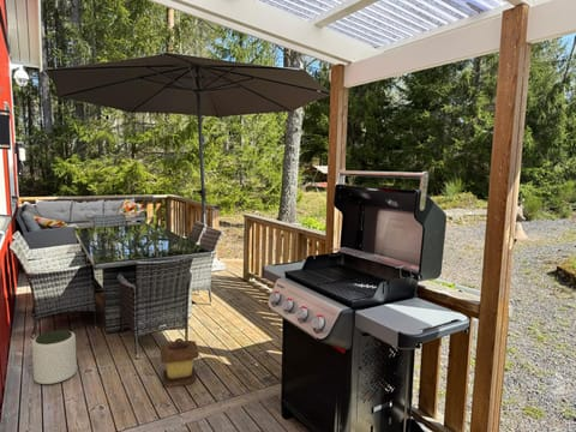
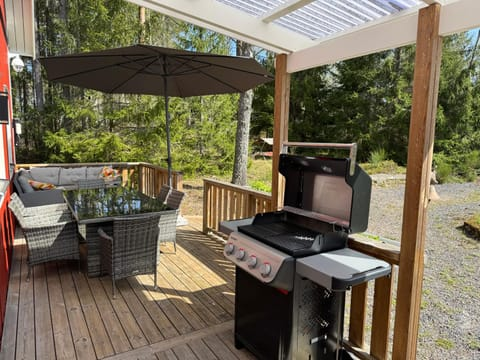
- plant pot (54, 355)
- lantern (179, 358)
